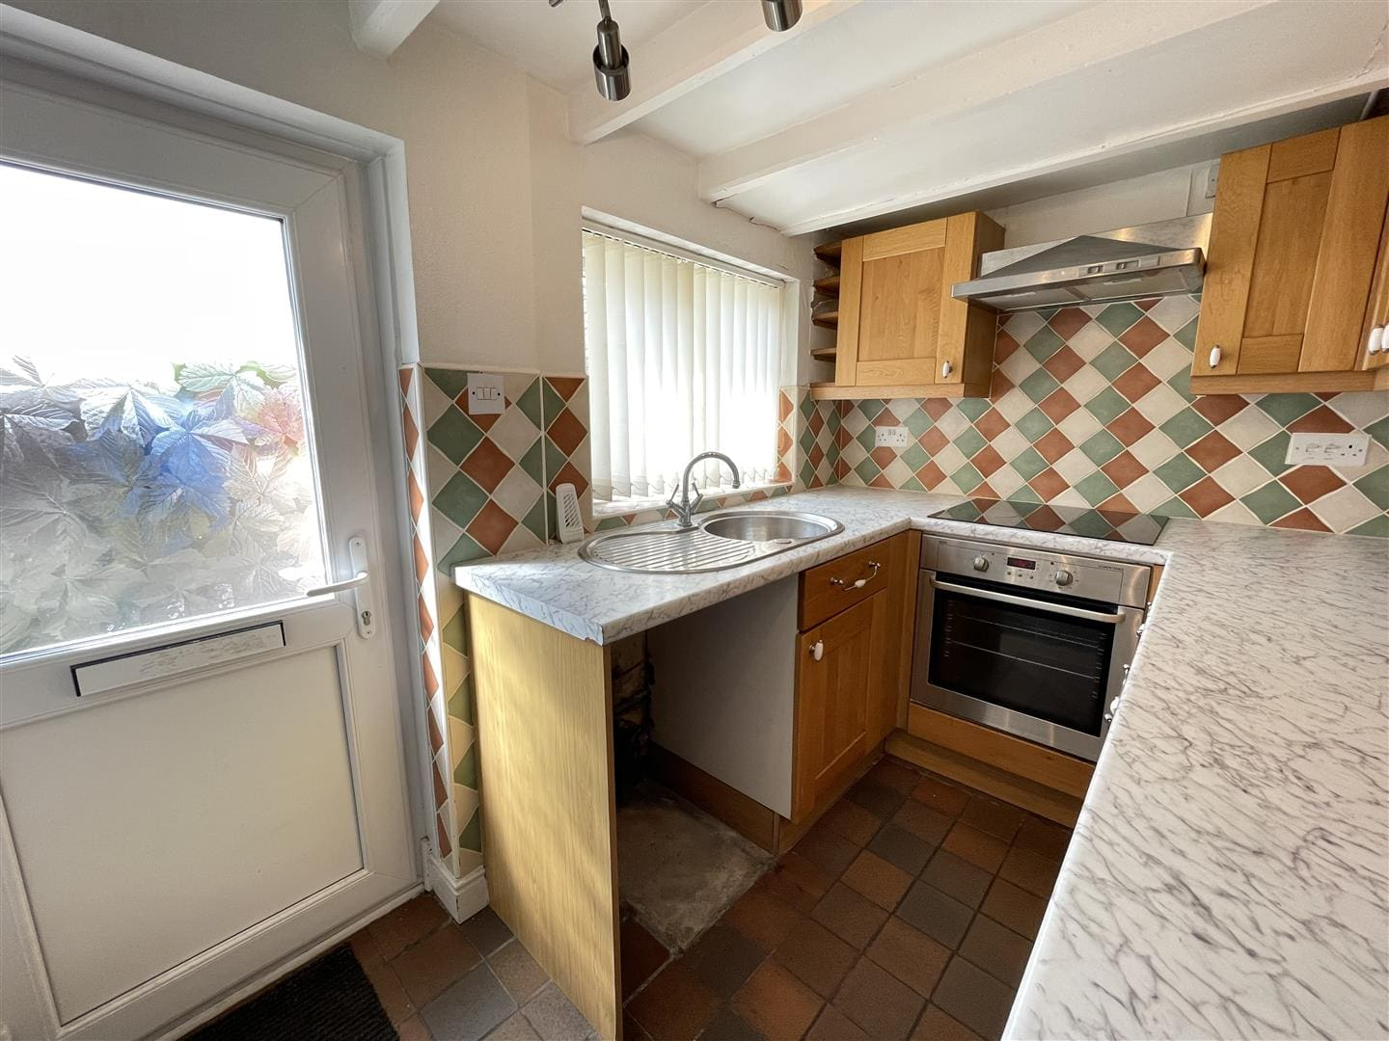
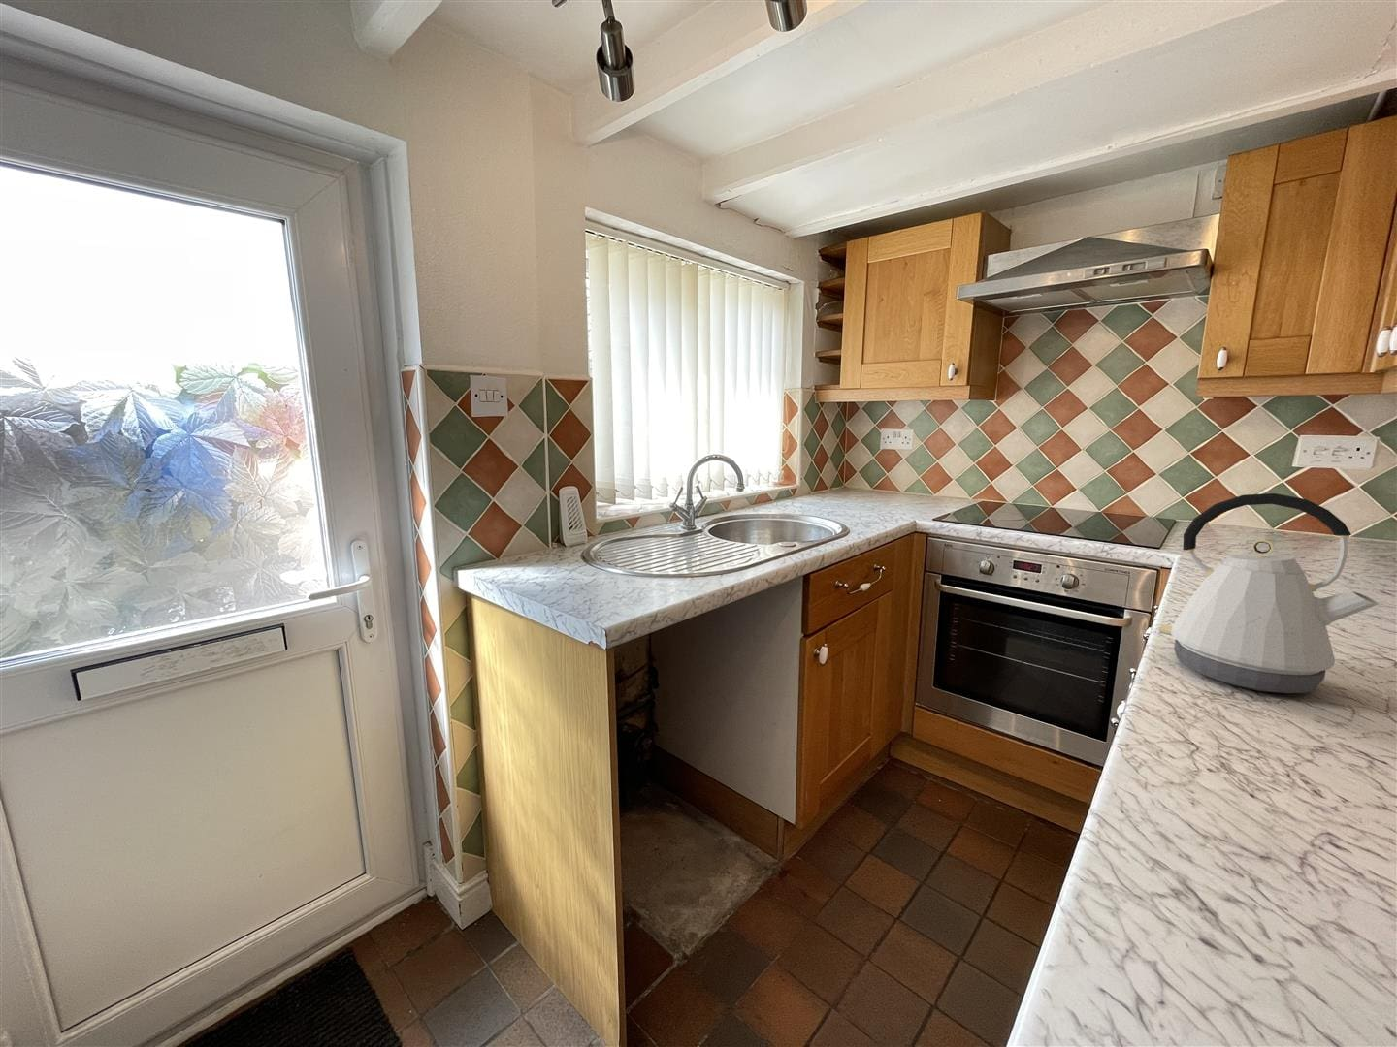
+ kettle (1263, 586)
